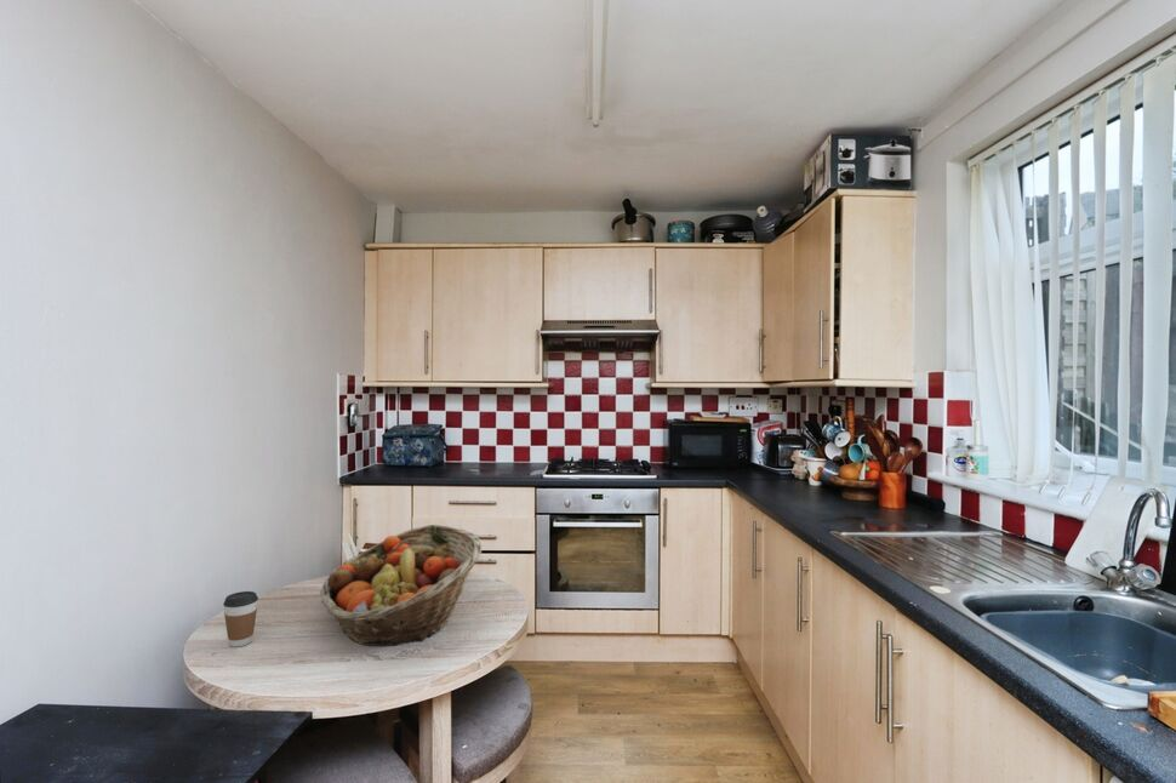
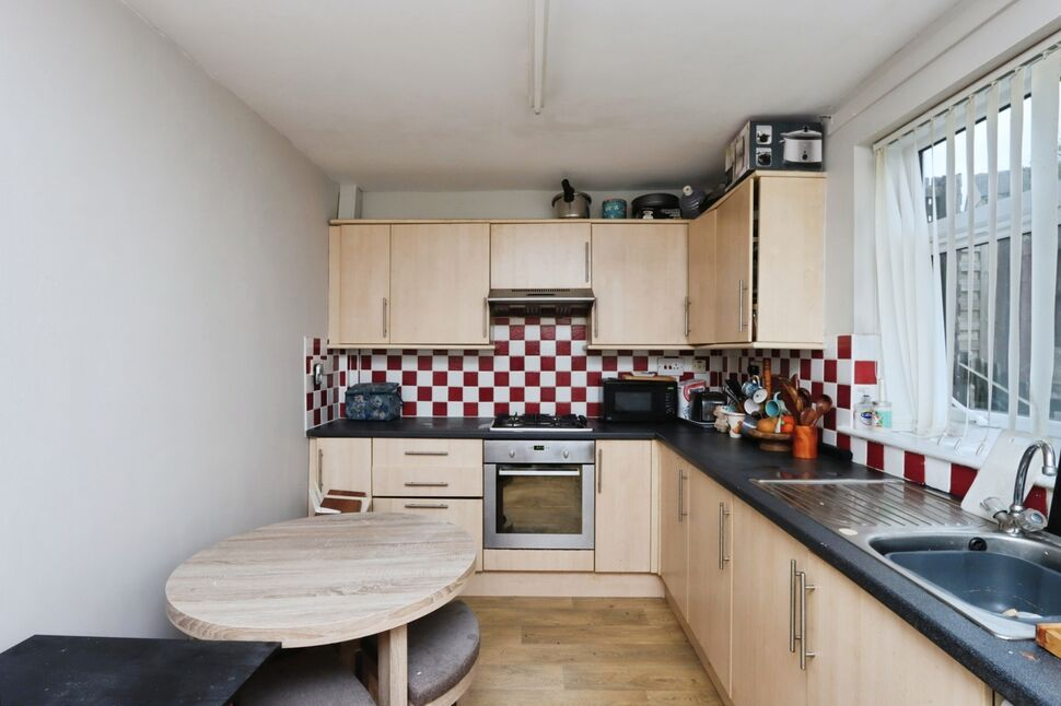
- fruit basket (403, 578)
- coffee cup (240, 618)
